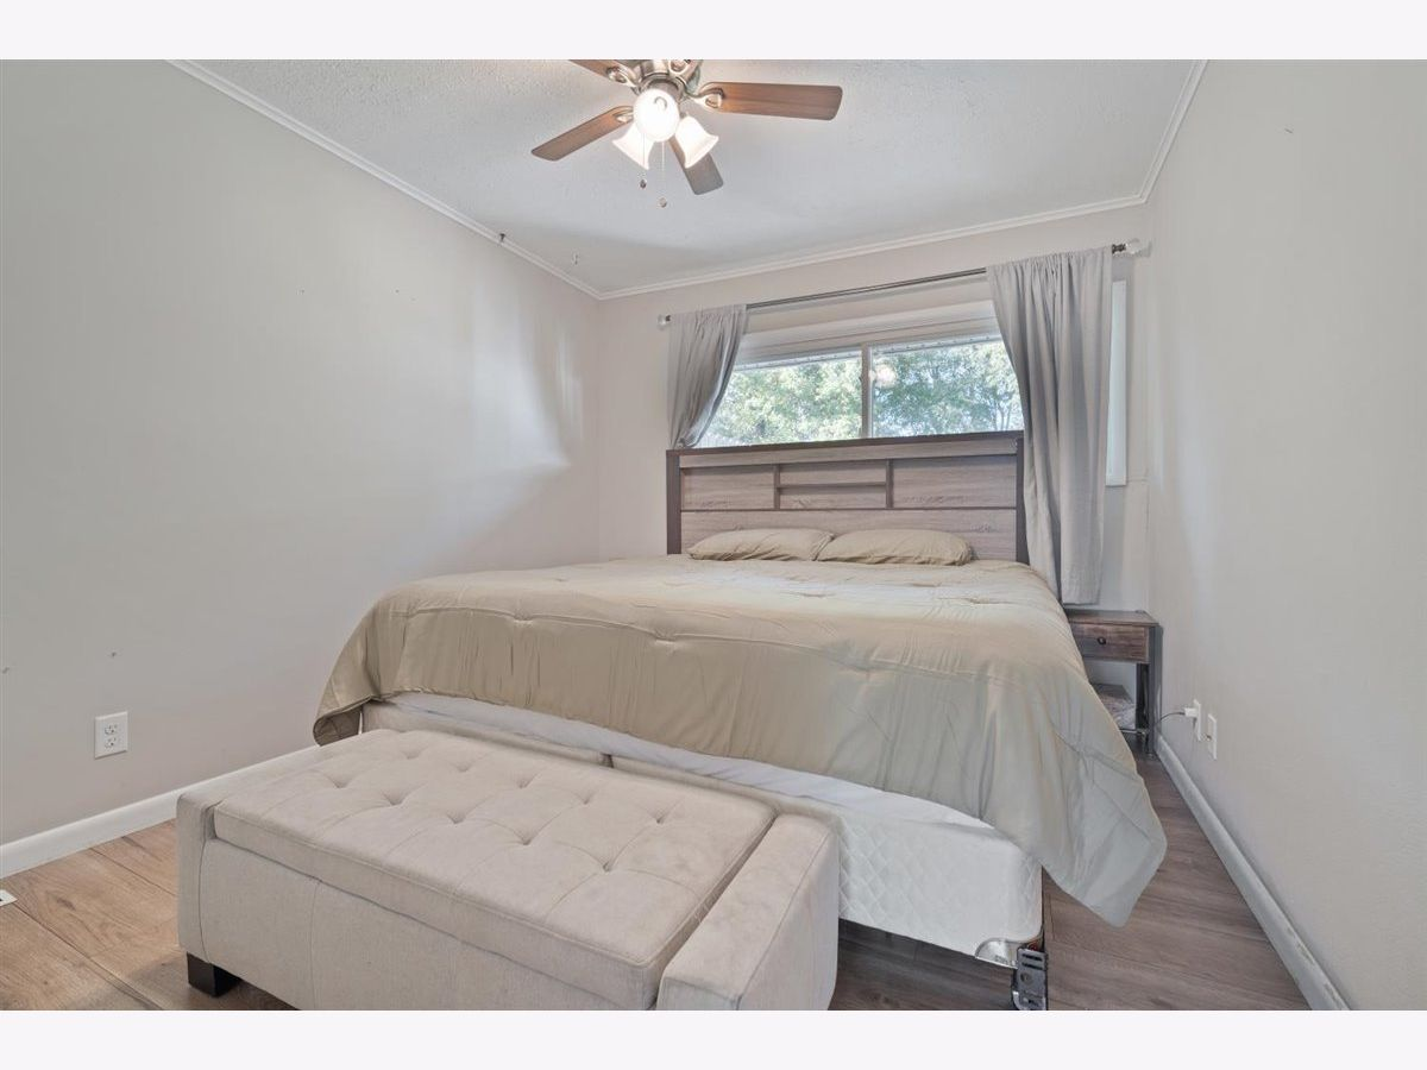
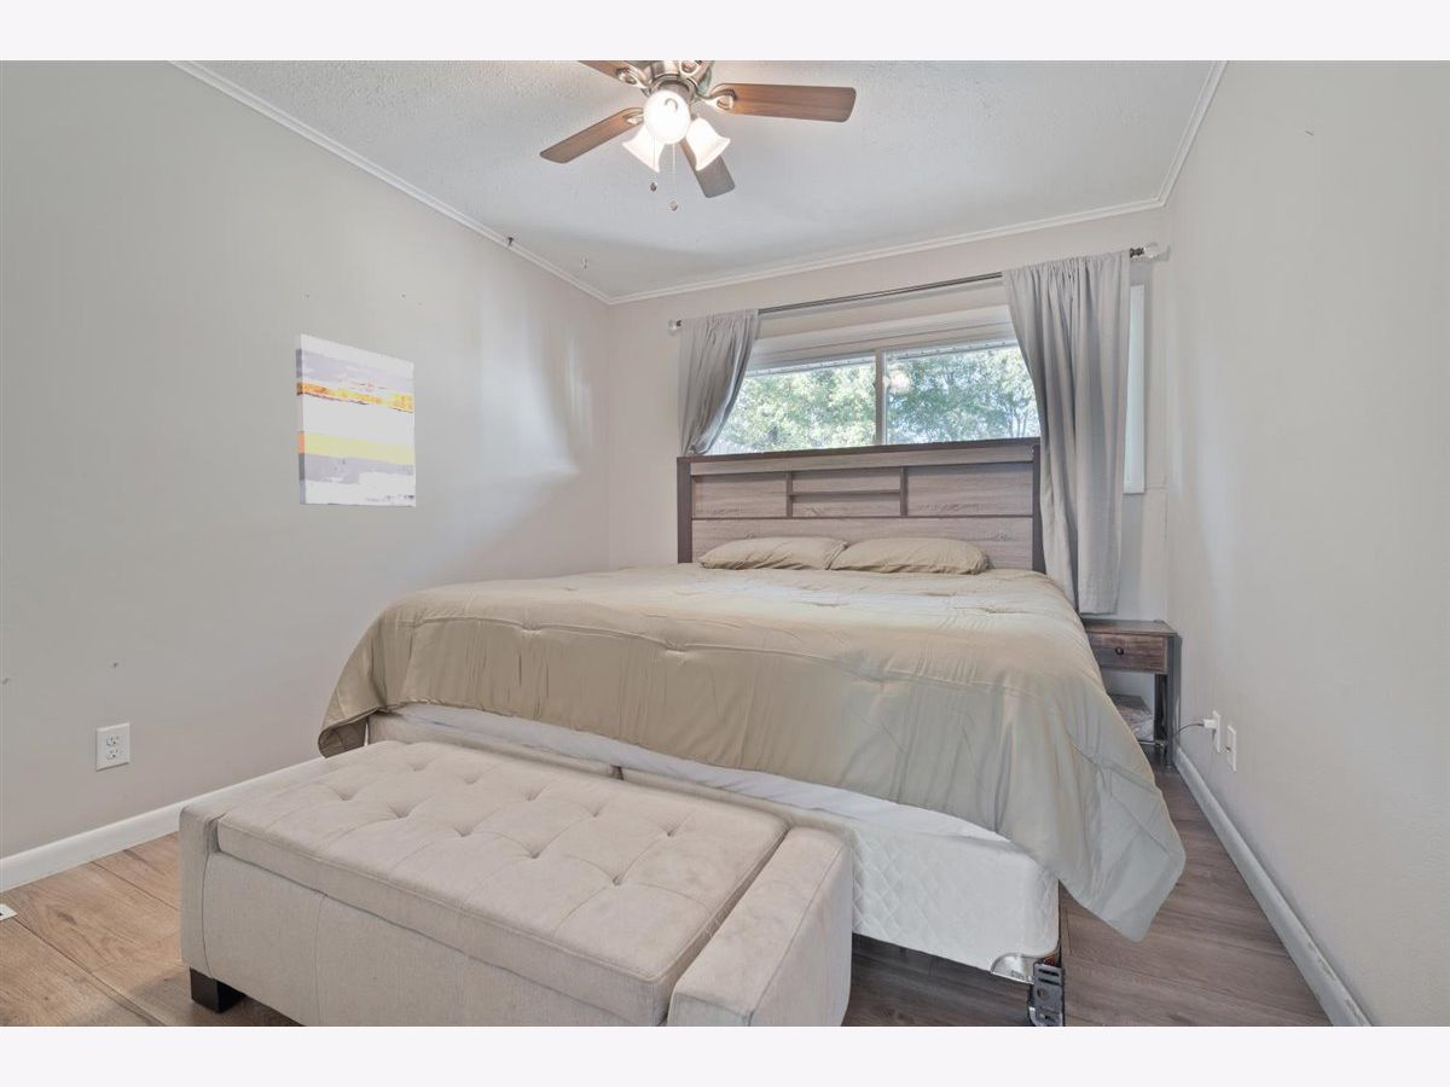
+ wall art (360, 428)
